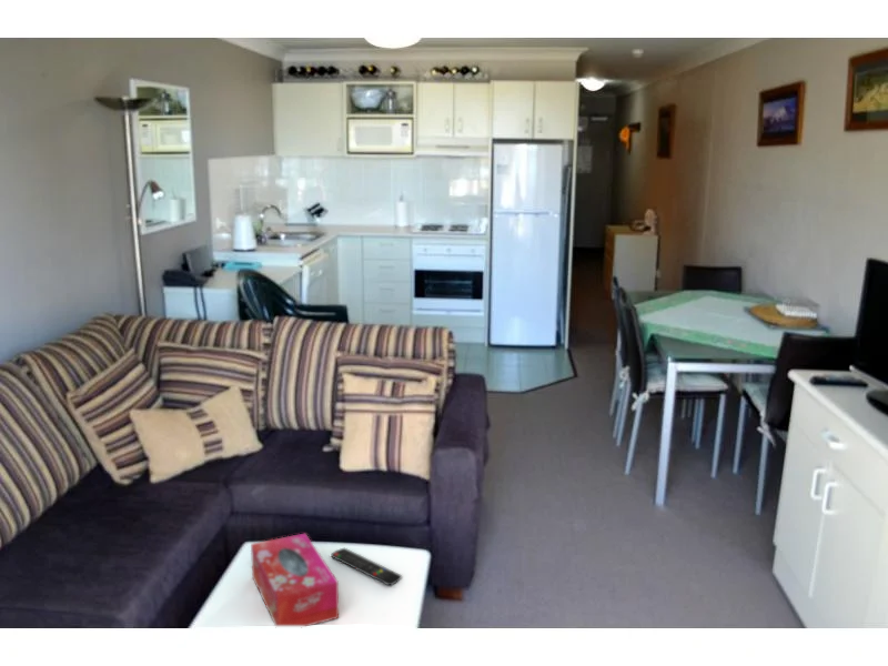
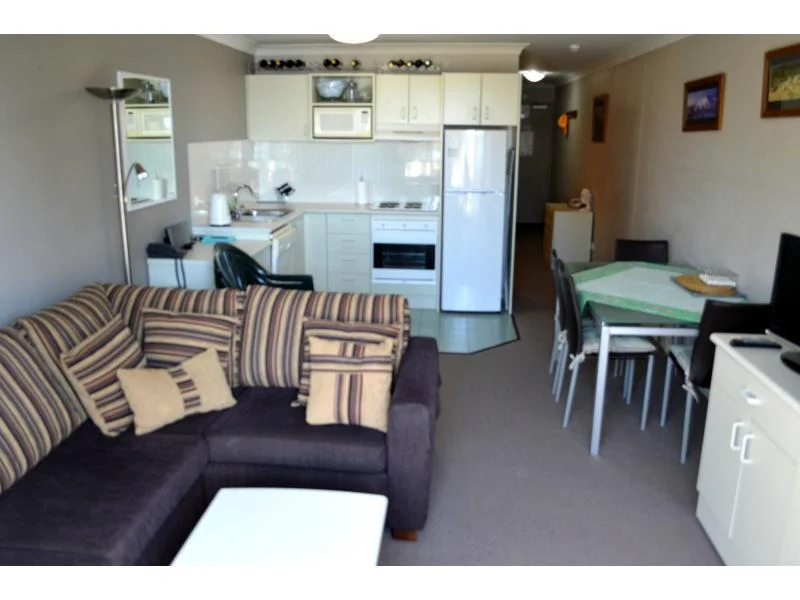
- tissue box (293, 579)
- remote control (364, 566)
